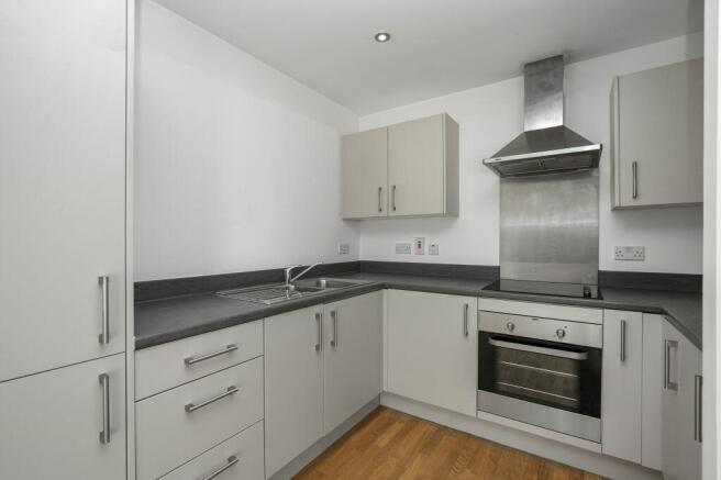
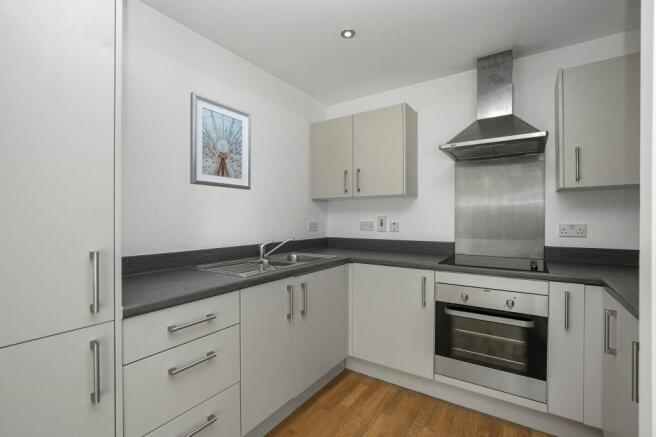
+ picture frame (223, 145)
